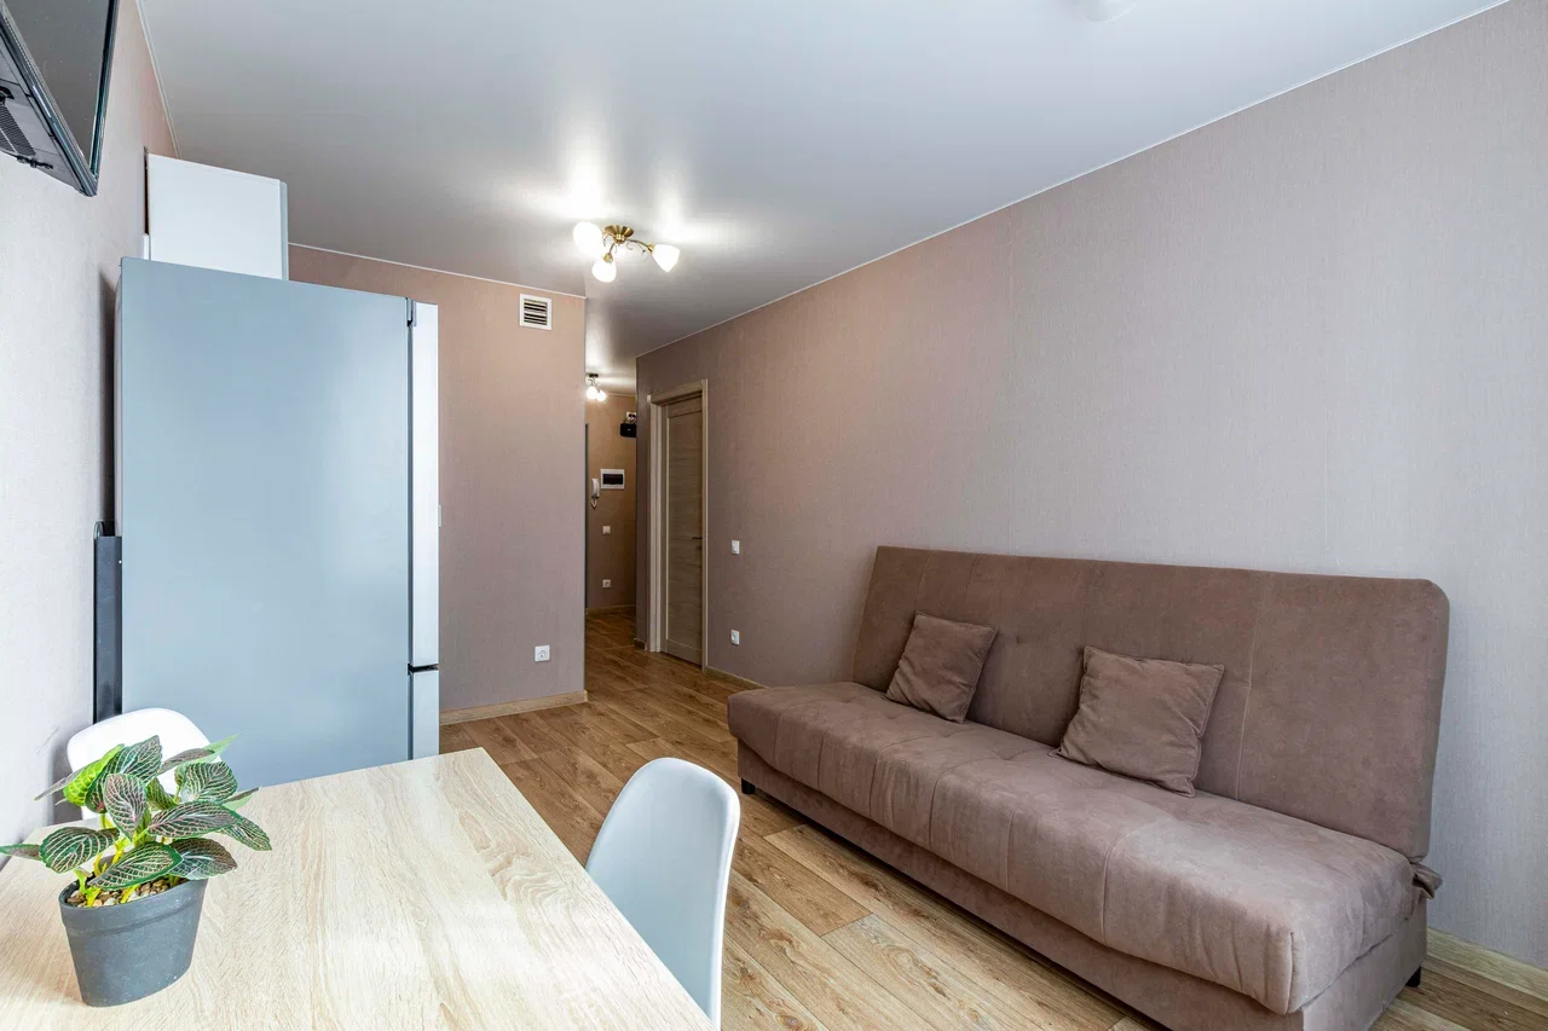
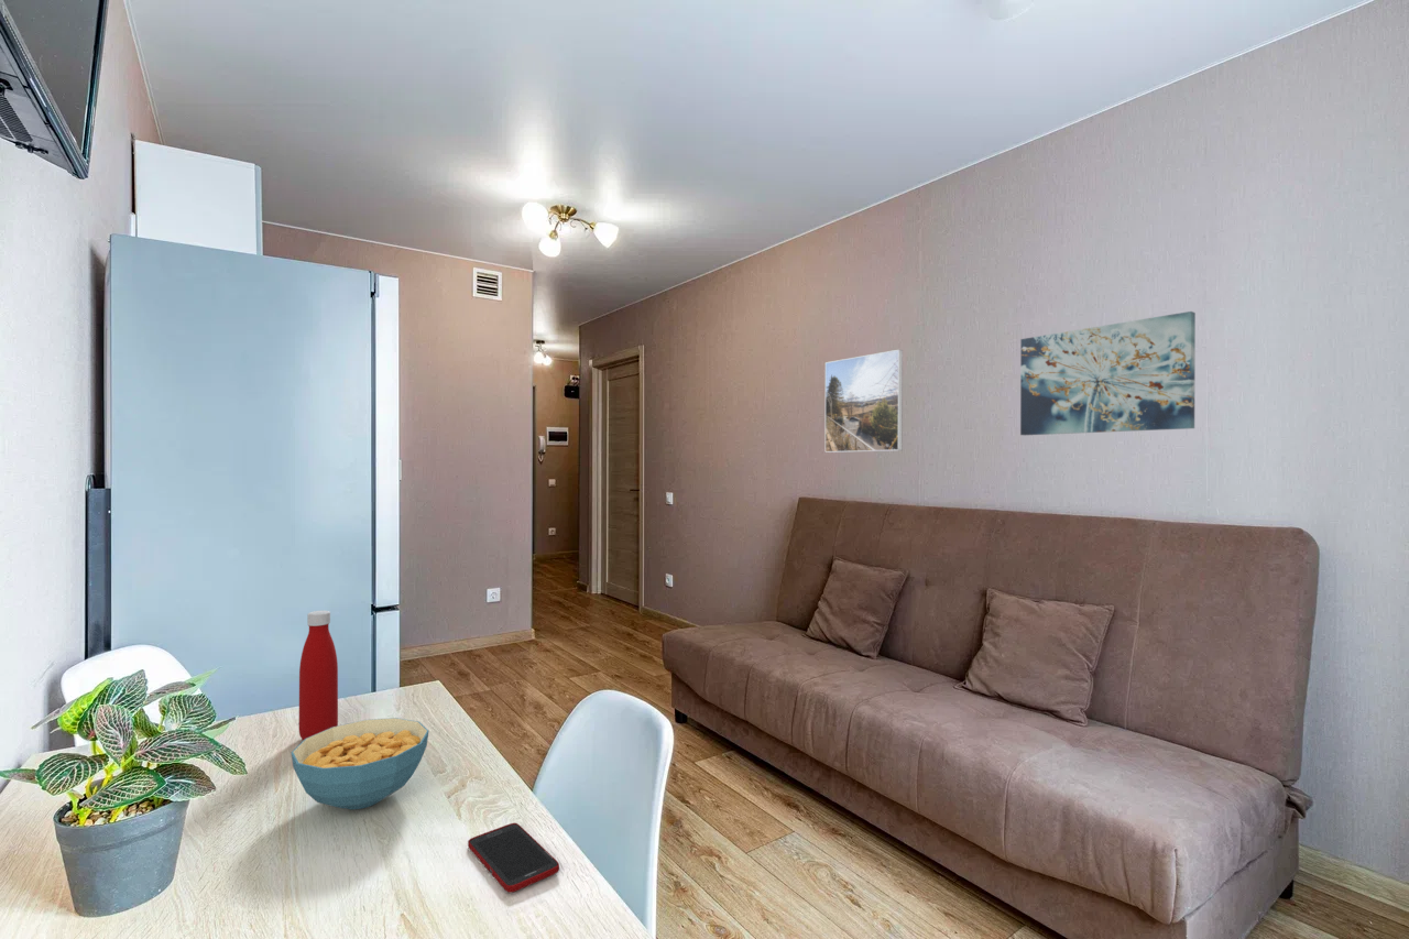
+ wall art (1099, 379)
+ cereal bowl (362, 769)
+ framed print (861, 404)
+ cell phone (512, 855)
+ bottle (318, 674)
